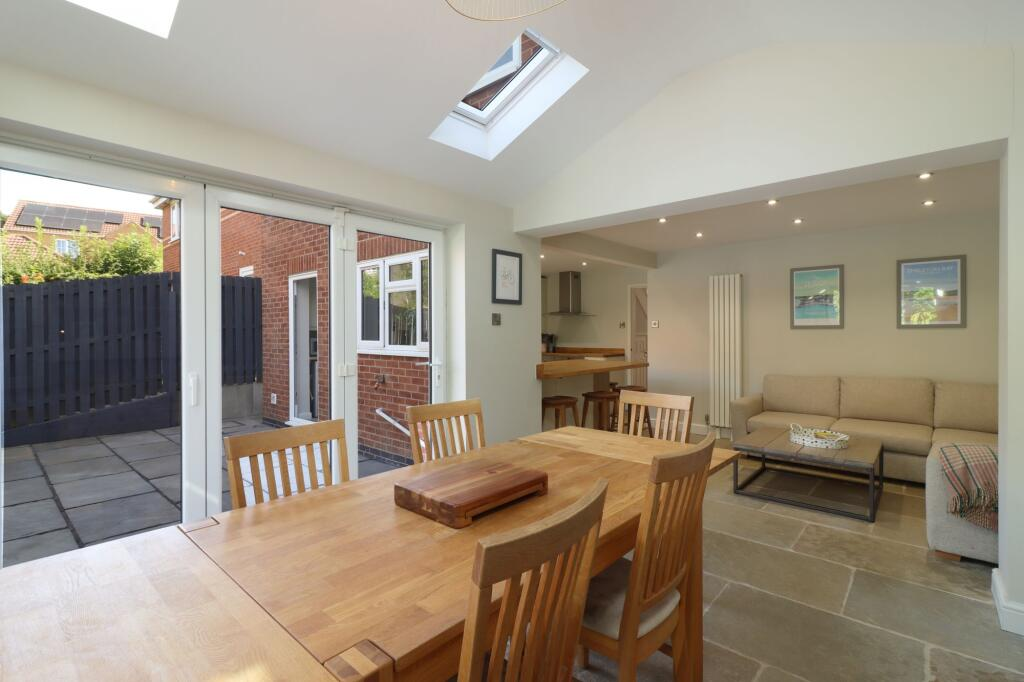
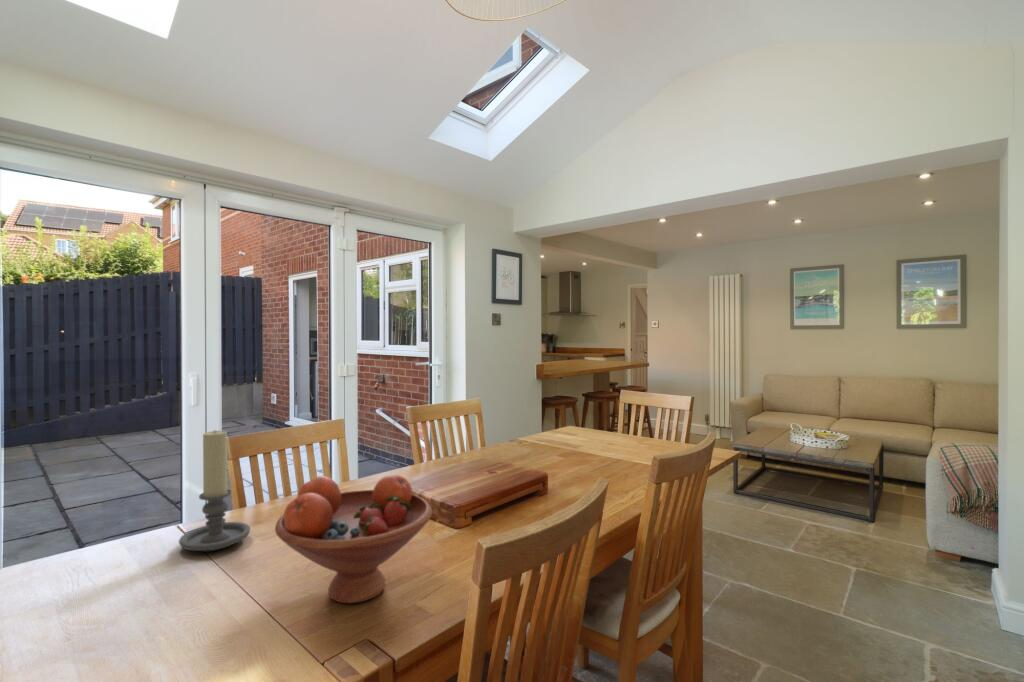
+ fruit bowl (357, 536)
+ candle holder (215, 485)
